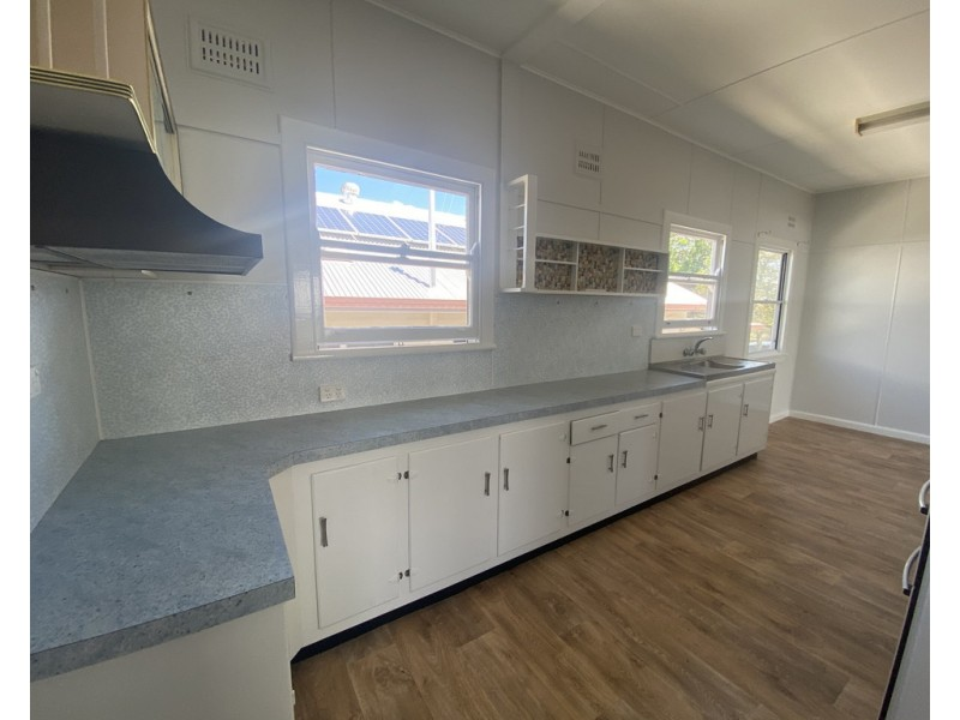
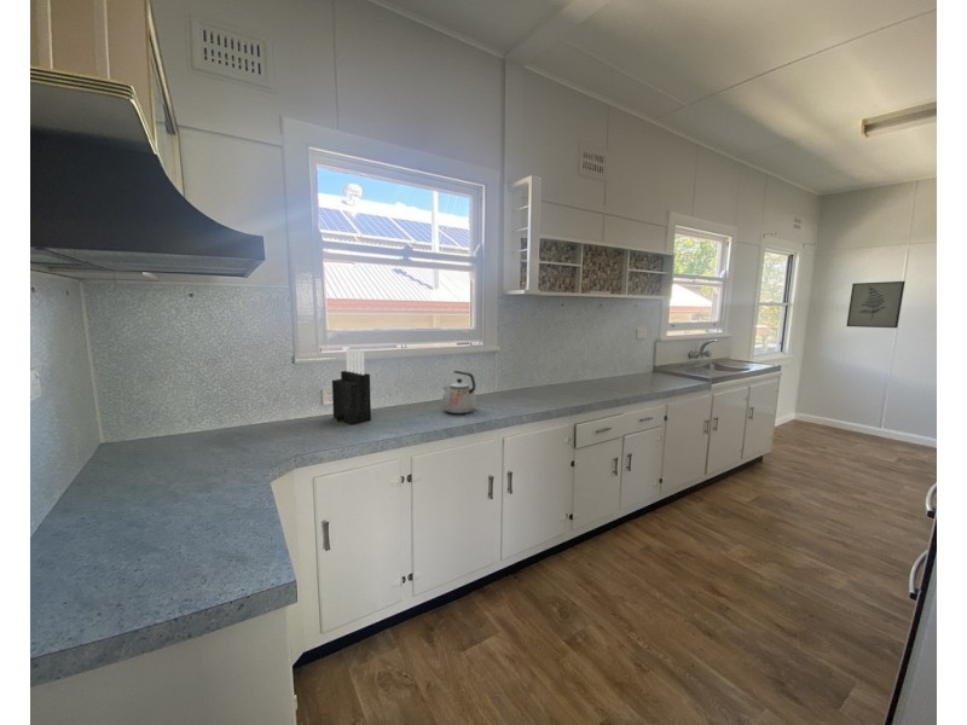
+ wall art (874, 304)
+ knife block (348, 384)
+ kettle (458, 390)
